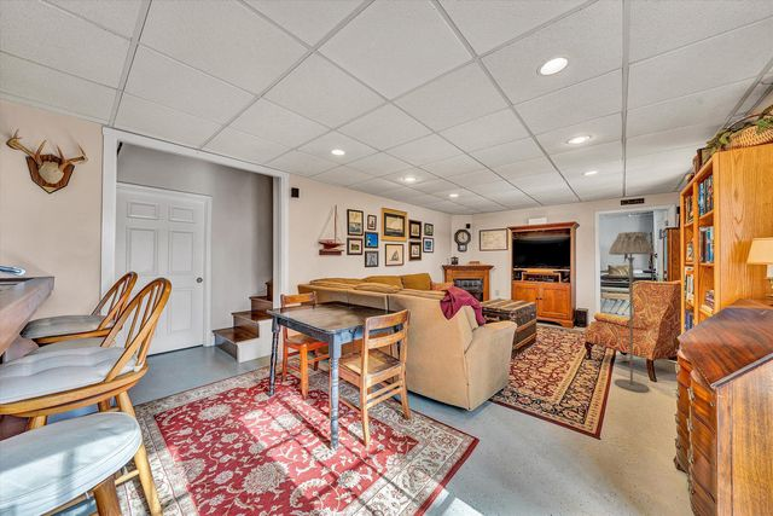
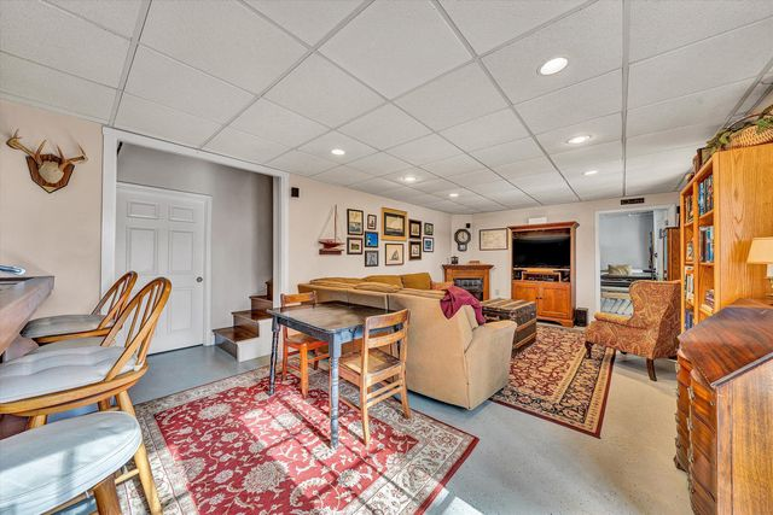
- floor lamp (630, 308)
